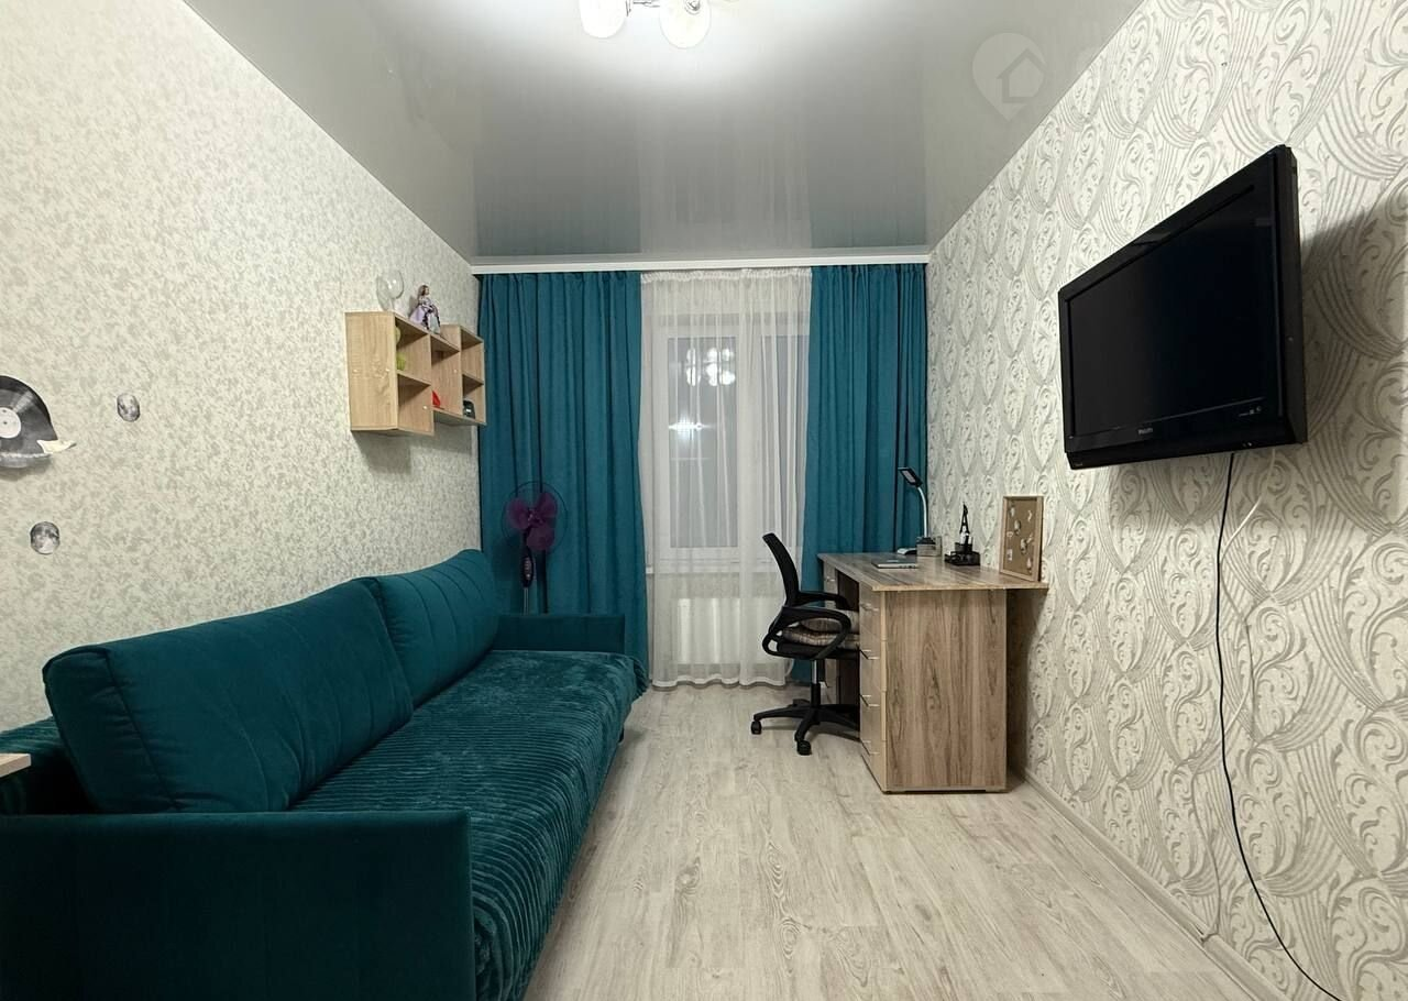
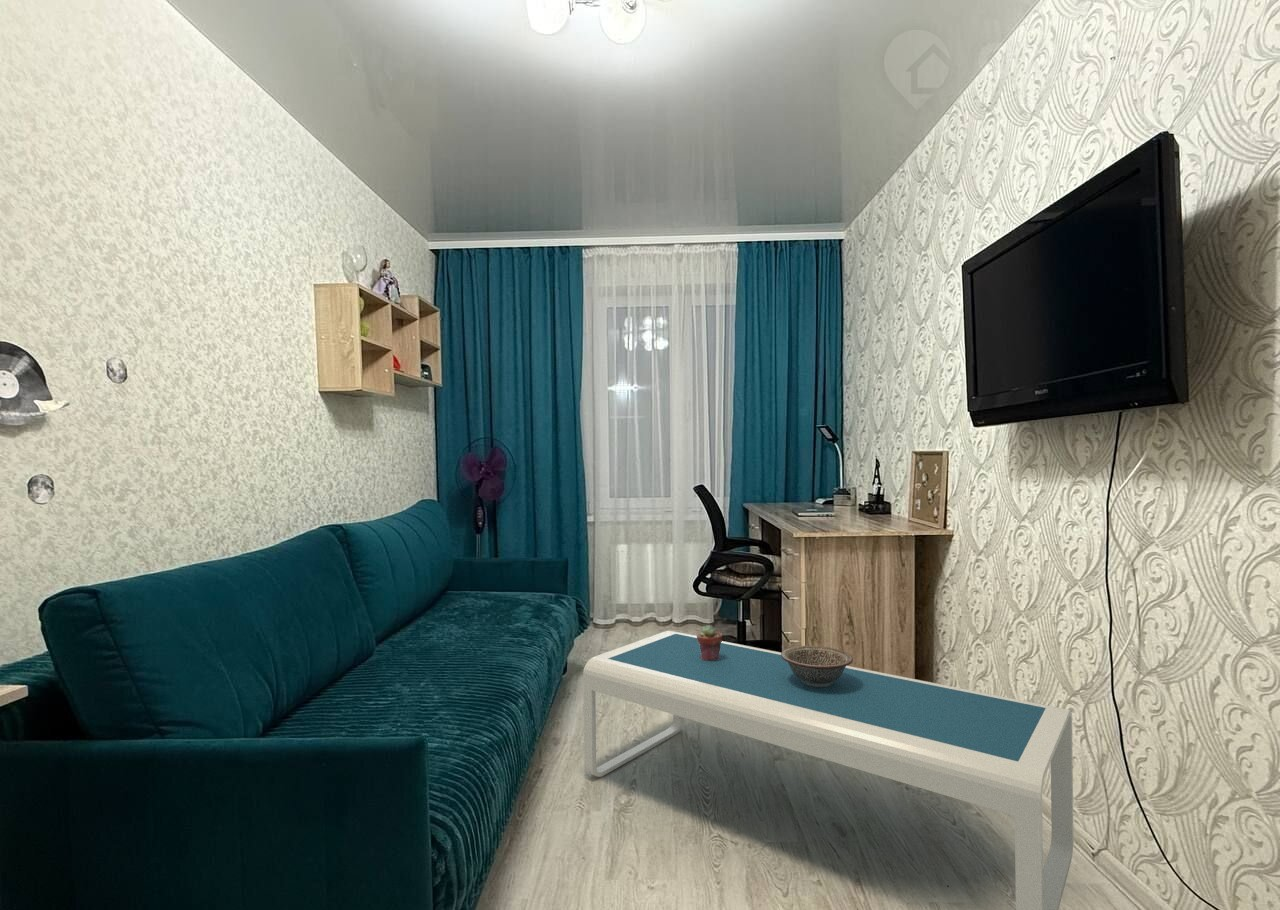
+ decorative bowl (816, 668)
+ coffee table (801, 745)
+ potted succulent (709, 641)
